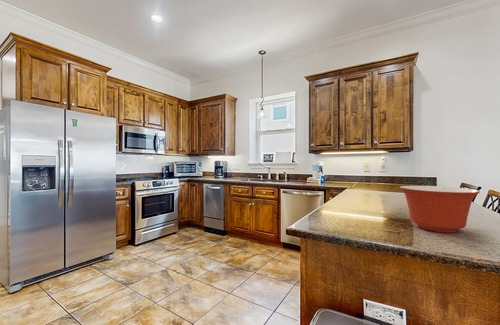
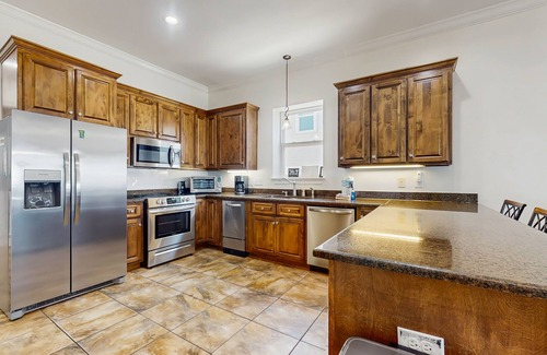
- mixing bowl (436, 208)
